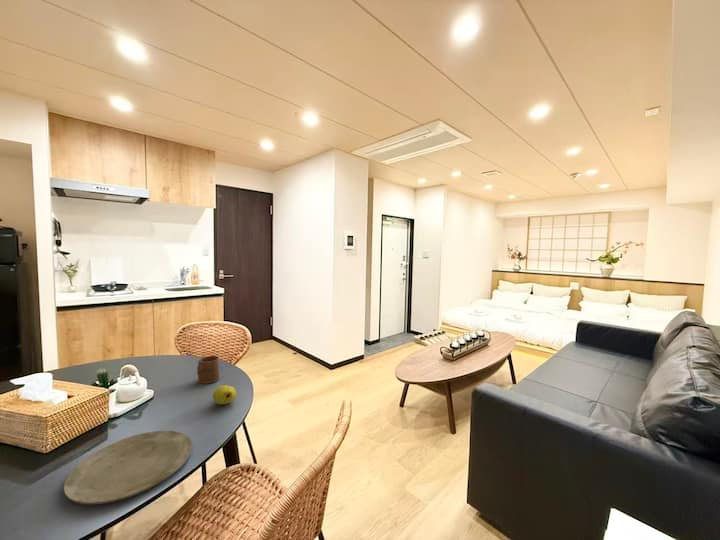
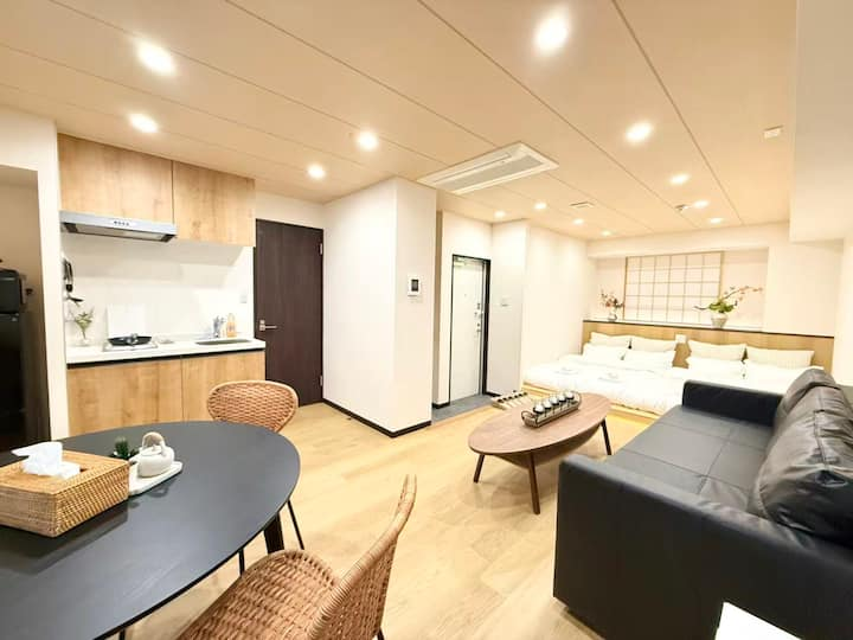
- plate (134, 463)
- cup (208, 369)
- fruit (225, 392)
